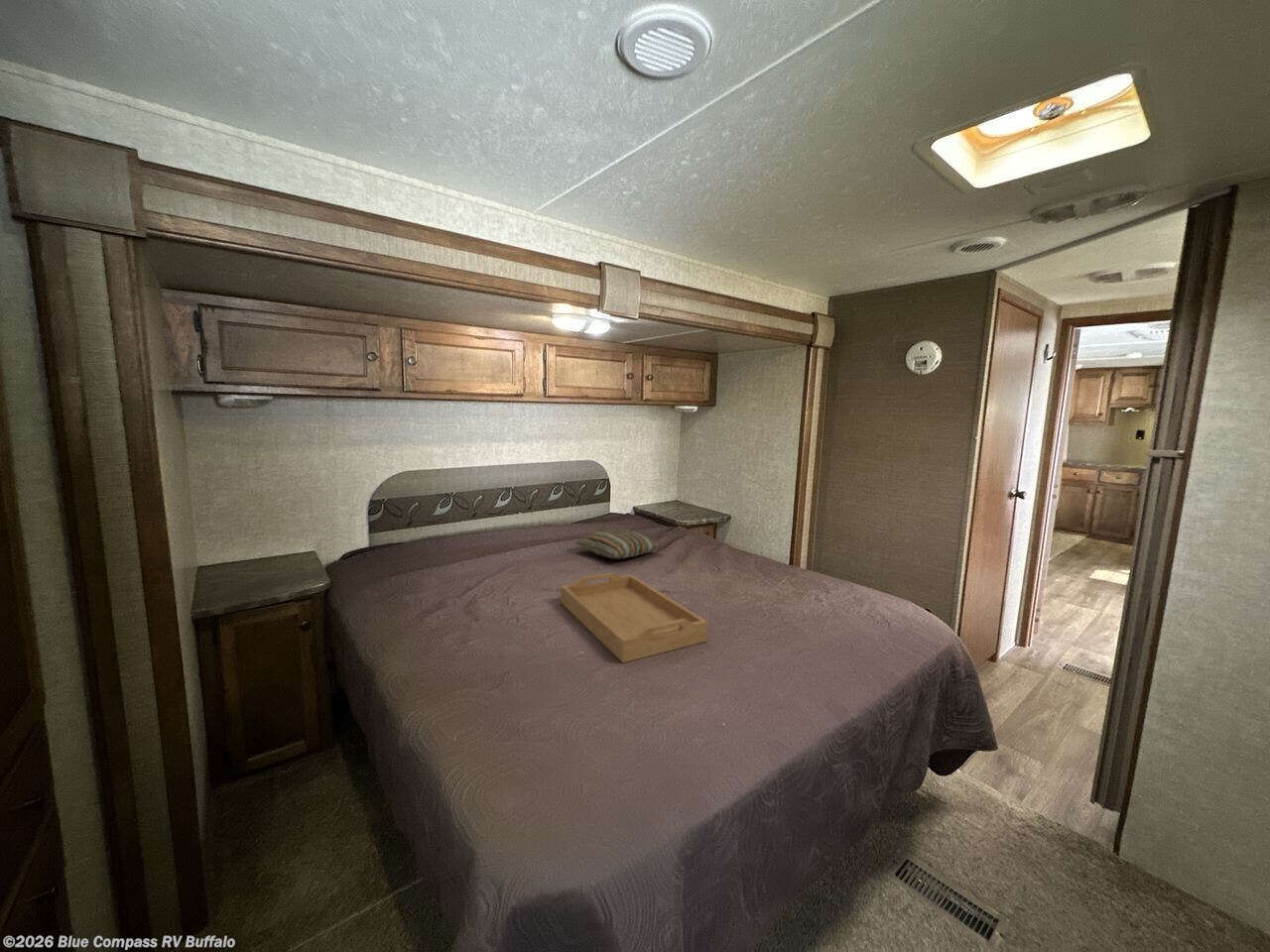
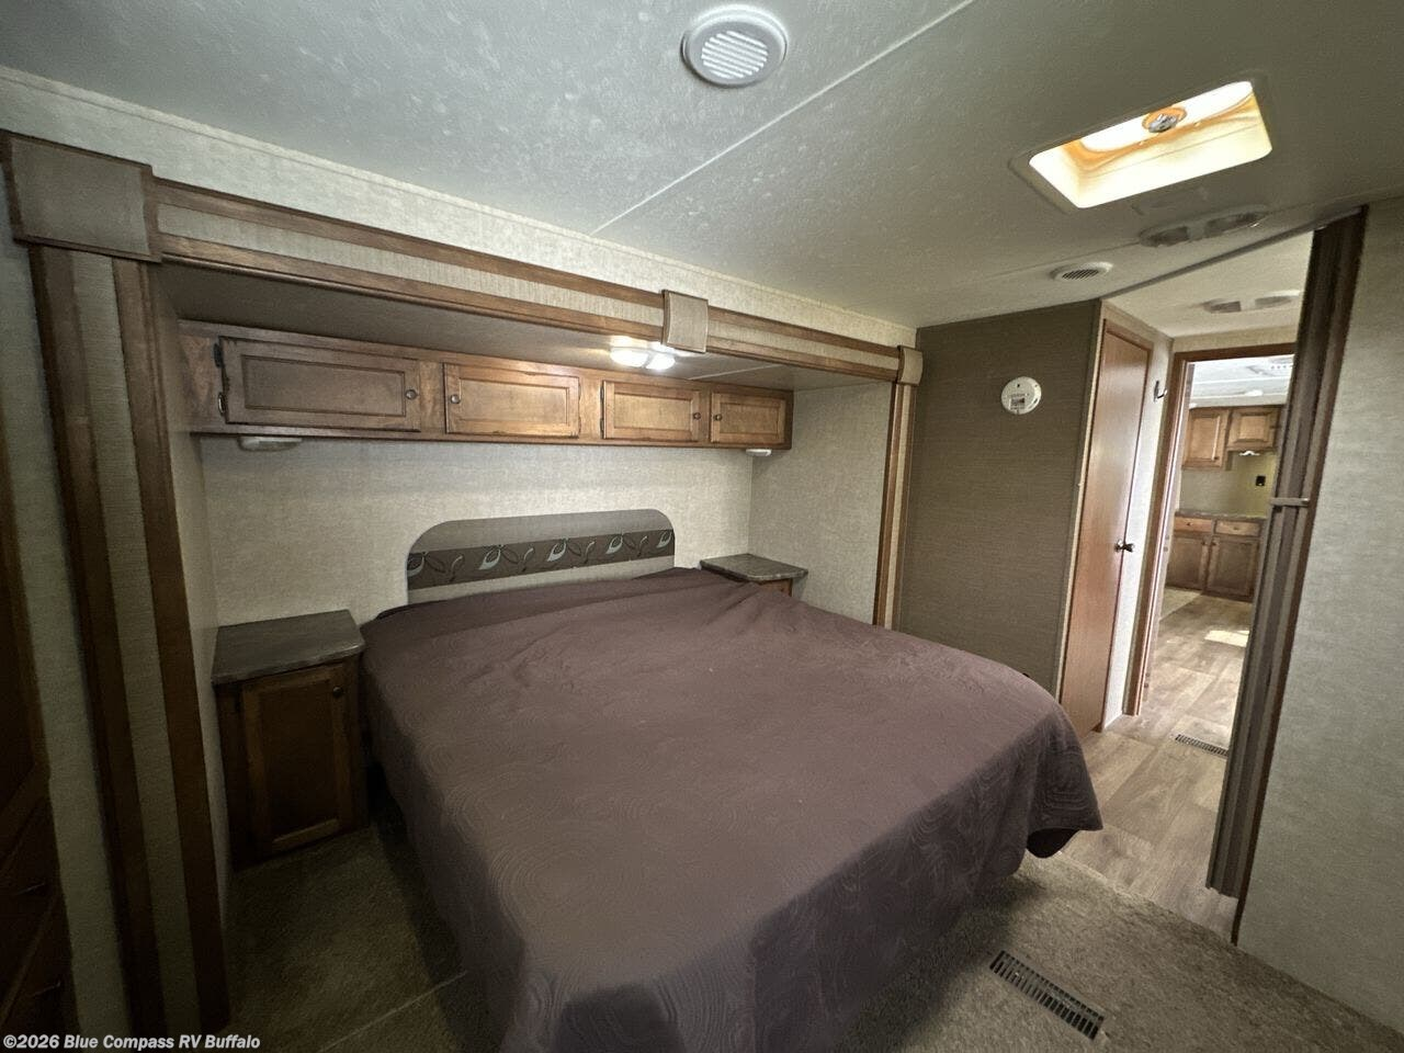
- pillow (617, 542)
- serving tray (627, 608)
